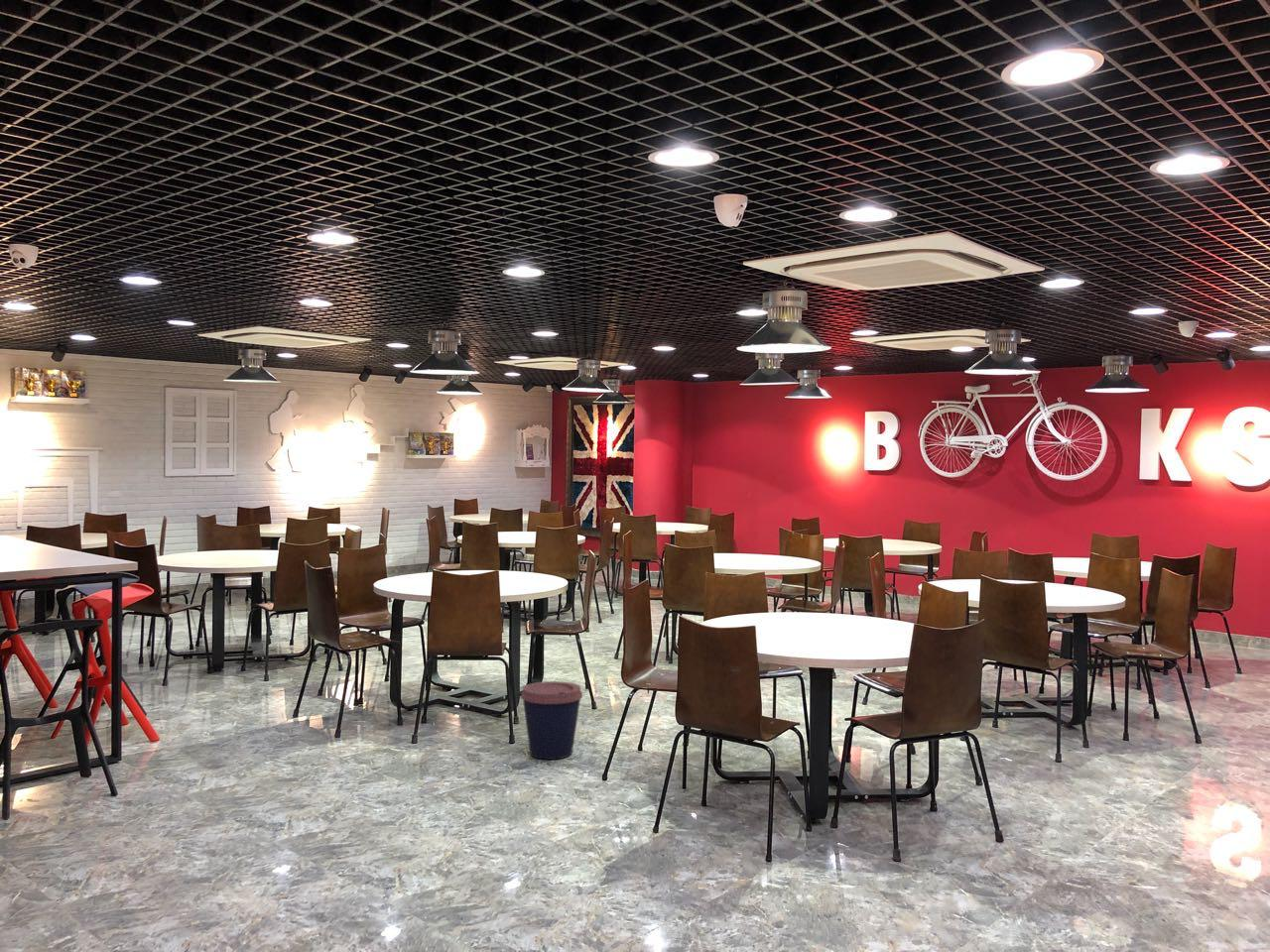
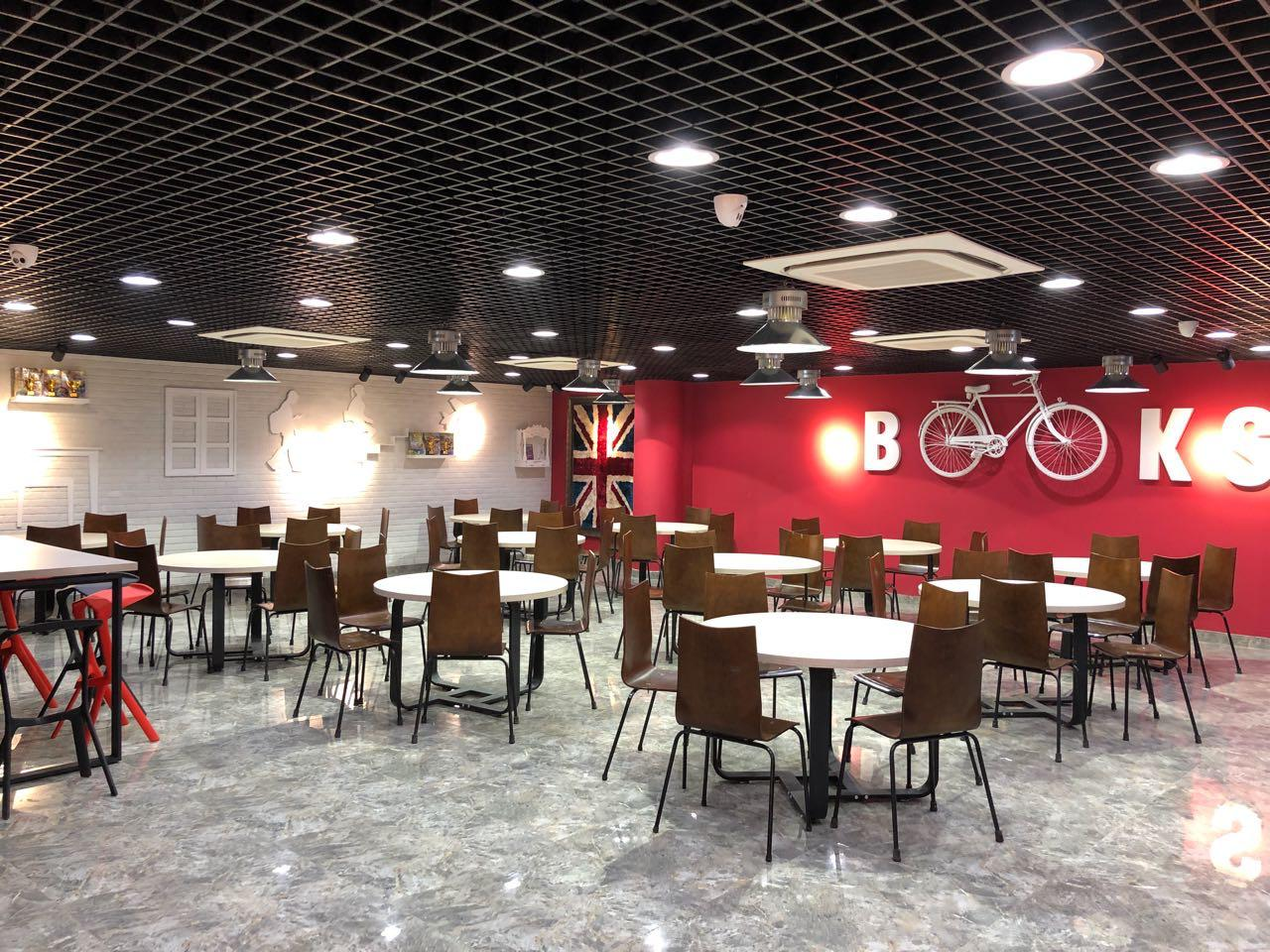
- coffee cup (551, 720)
